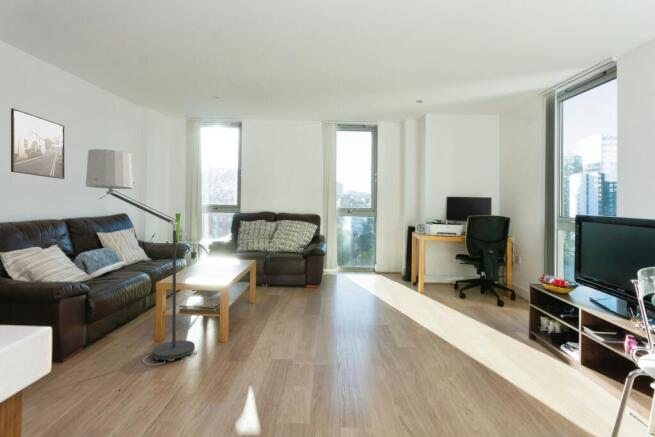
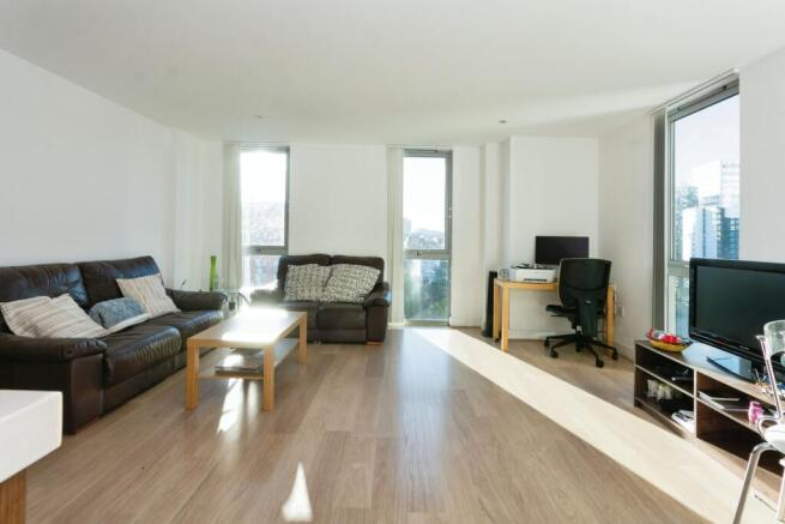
- floor lamp (173, 253)
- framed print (40, 146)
